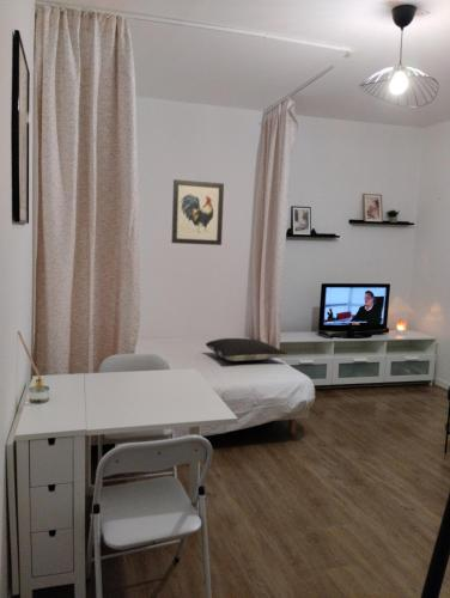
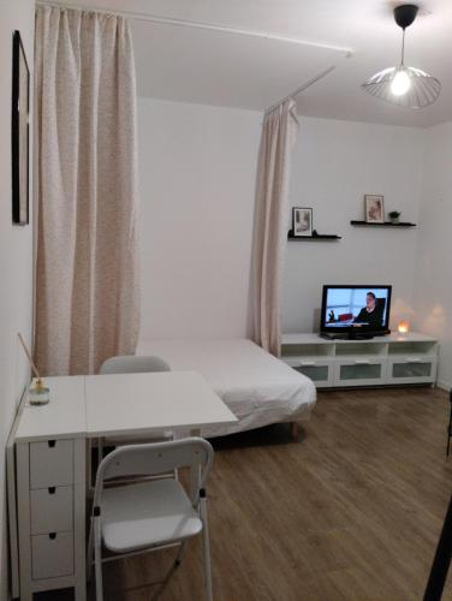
- pillow (244, 348)
- wall art (197, 213)
